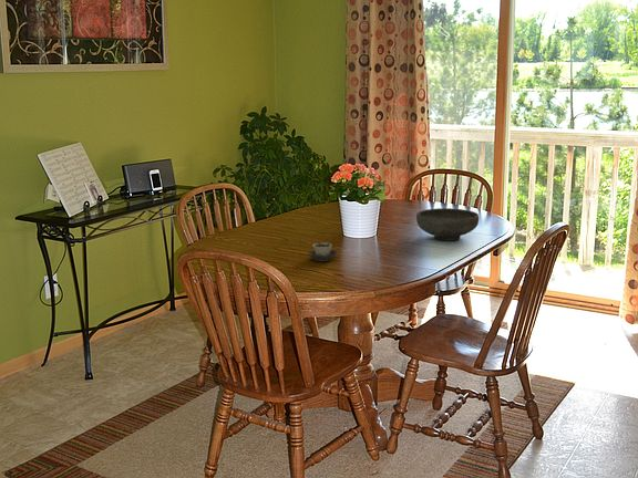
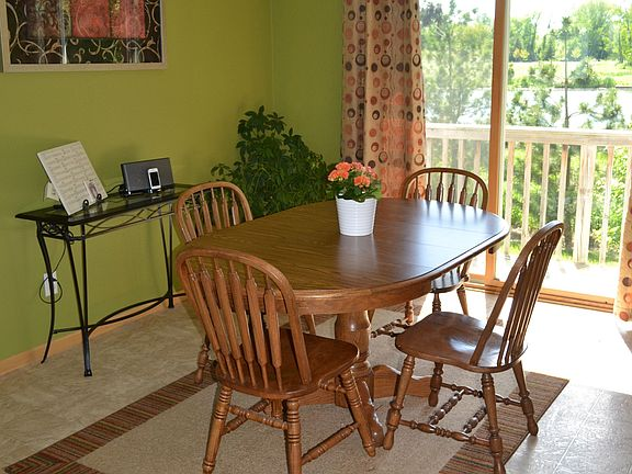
- bowl (446, 225)
- cup (322, 251)
